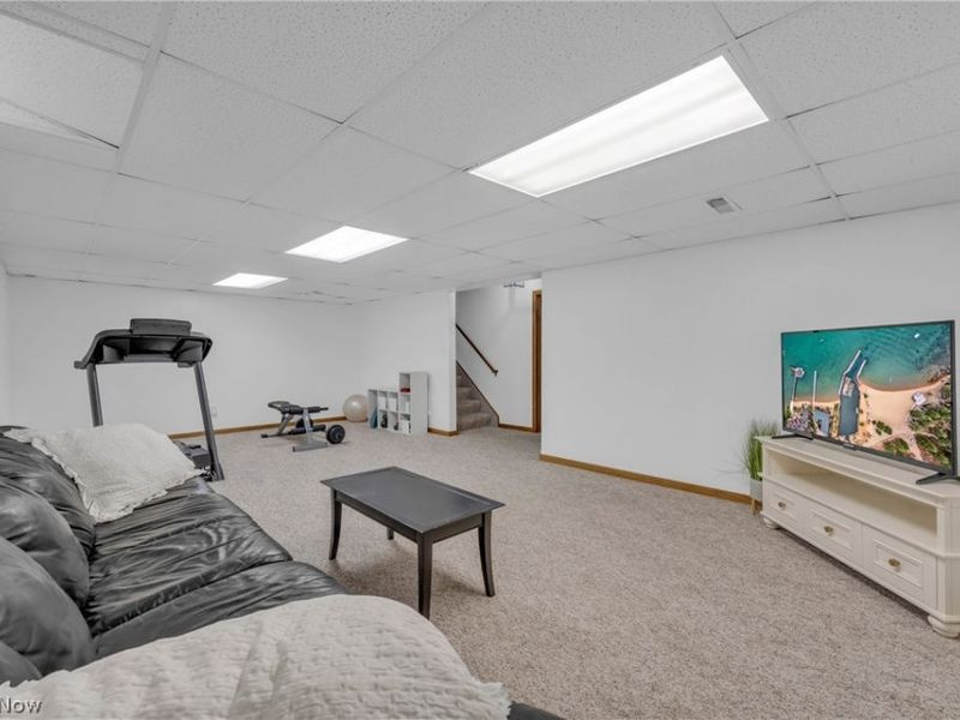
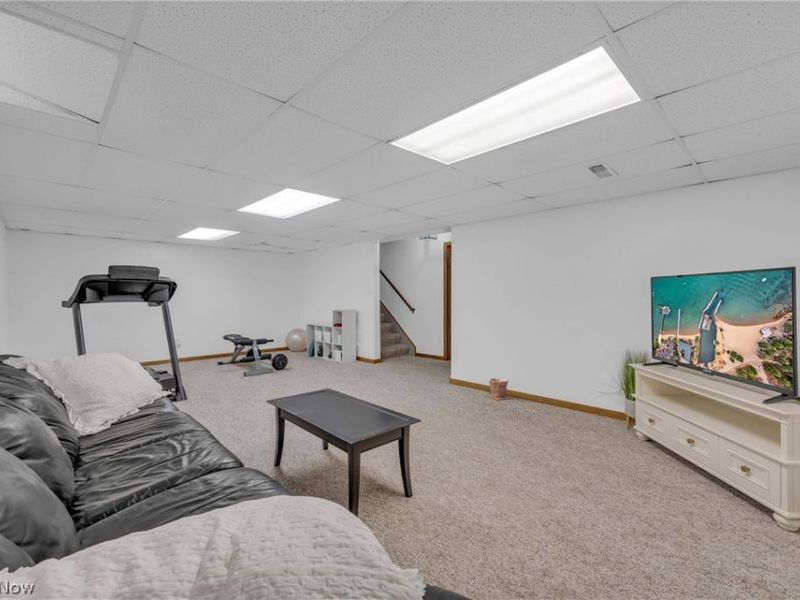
+ plant pot (498, 387)
